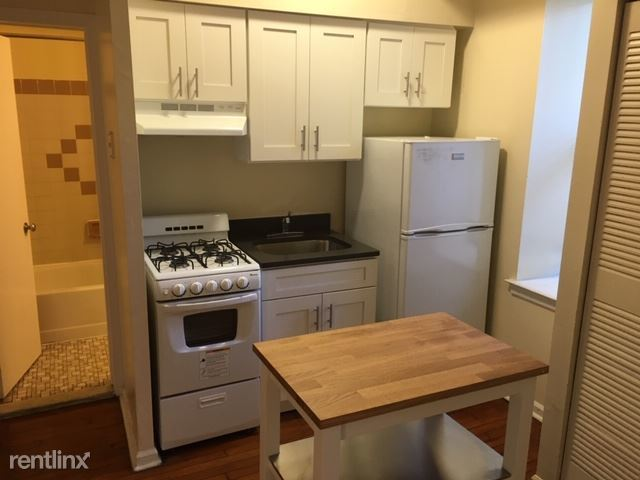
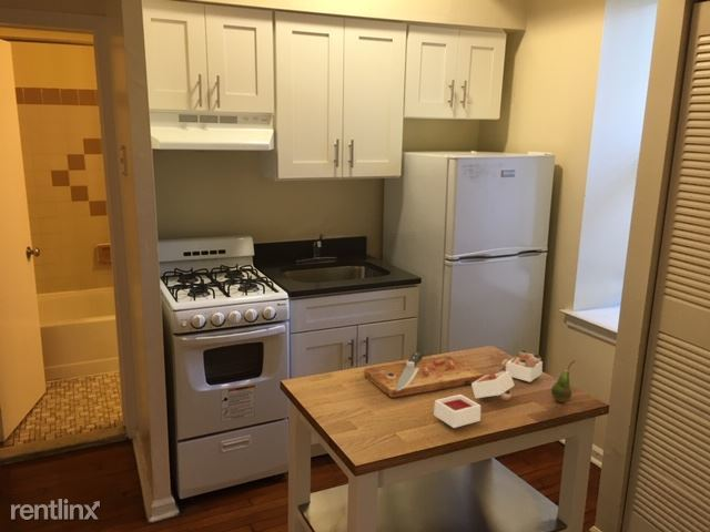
+ cutting board (445, 369)
+ fruit (562, 380)
